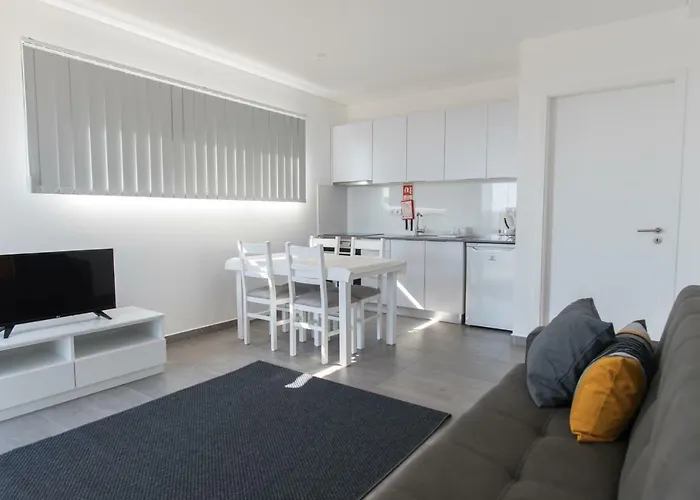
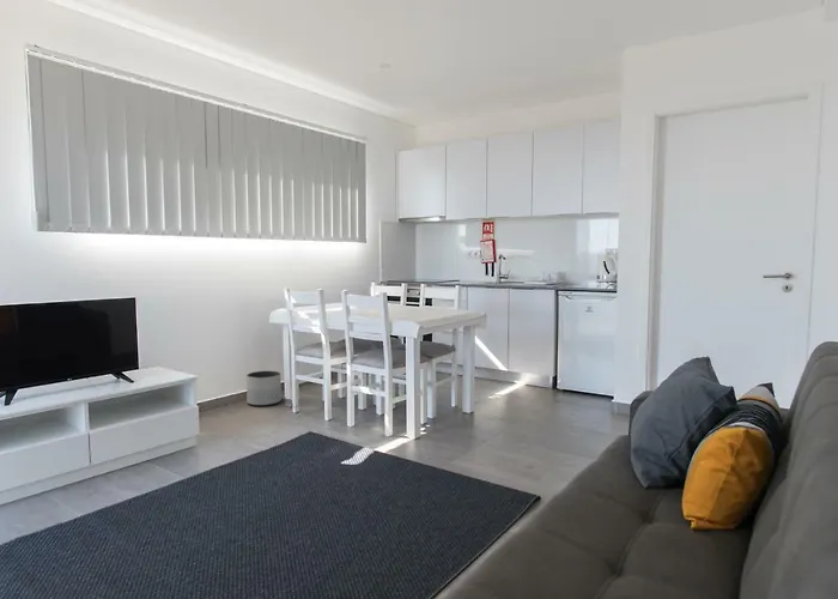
+ planter (263, 388)
